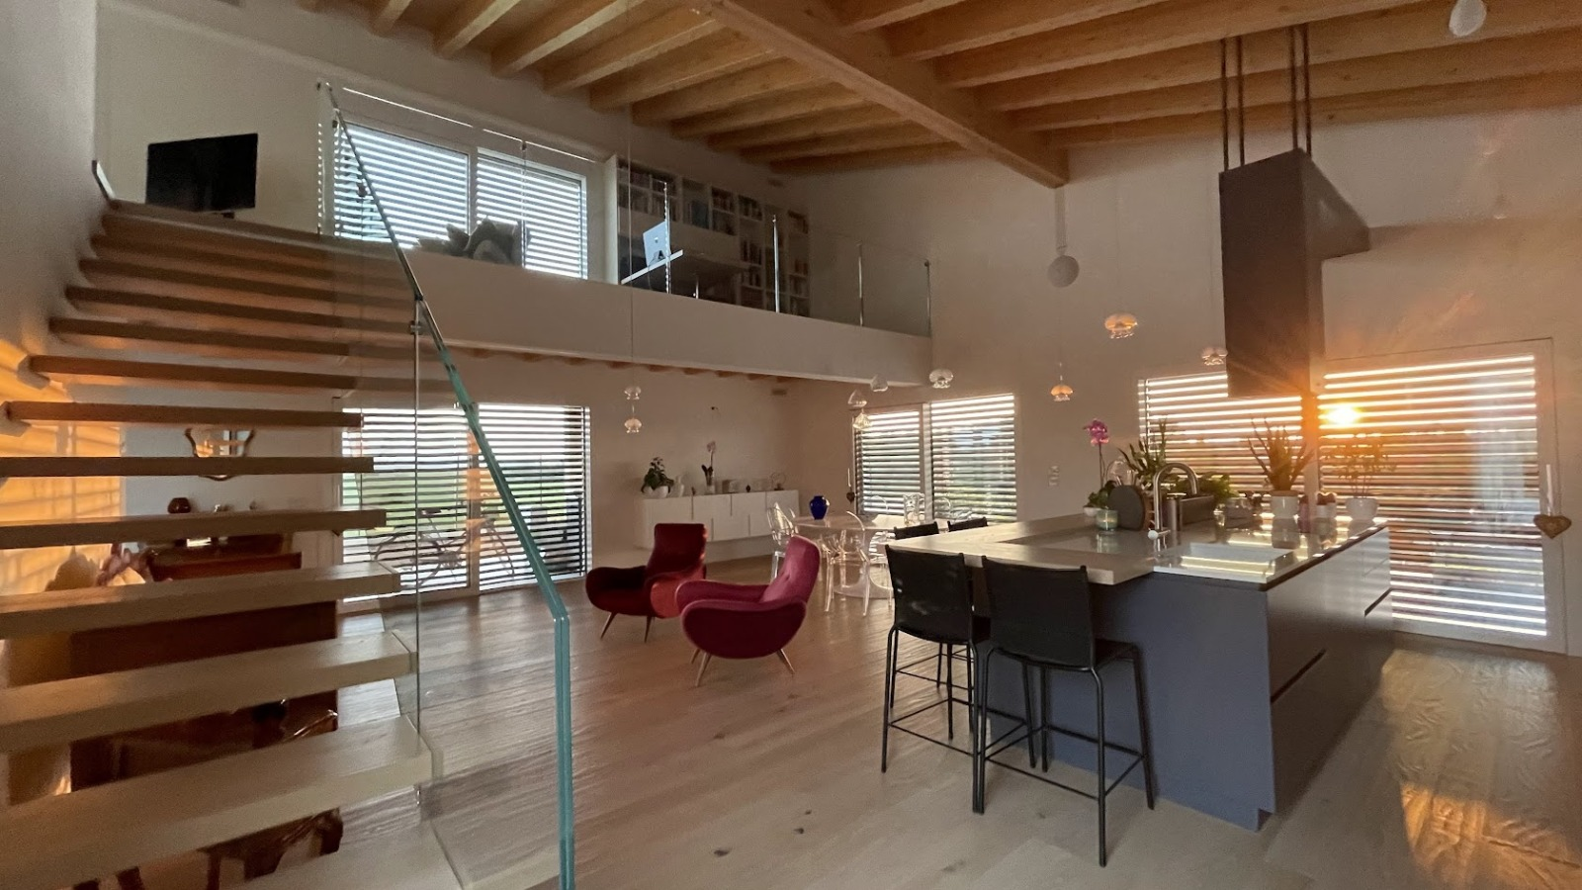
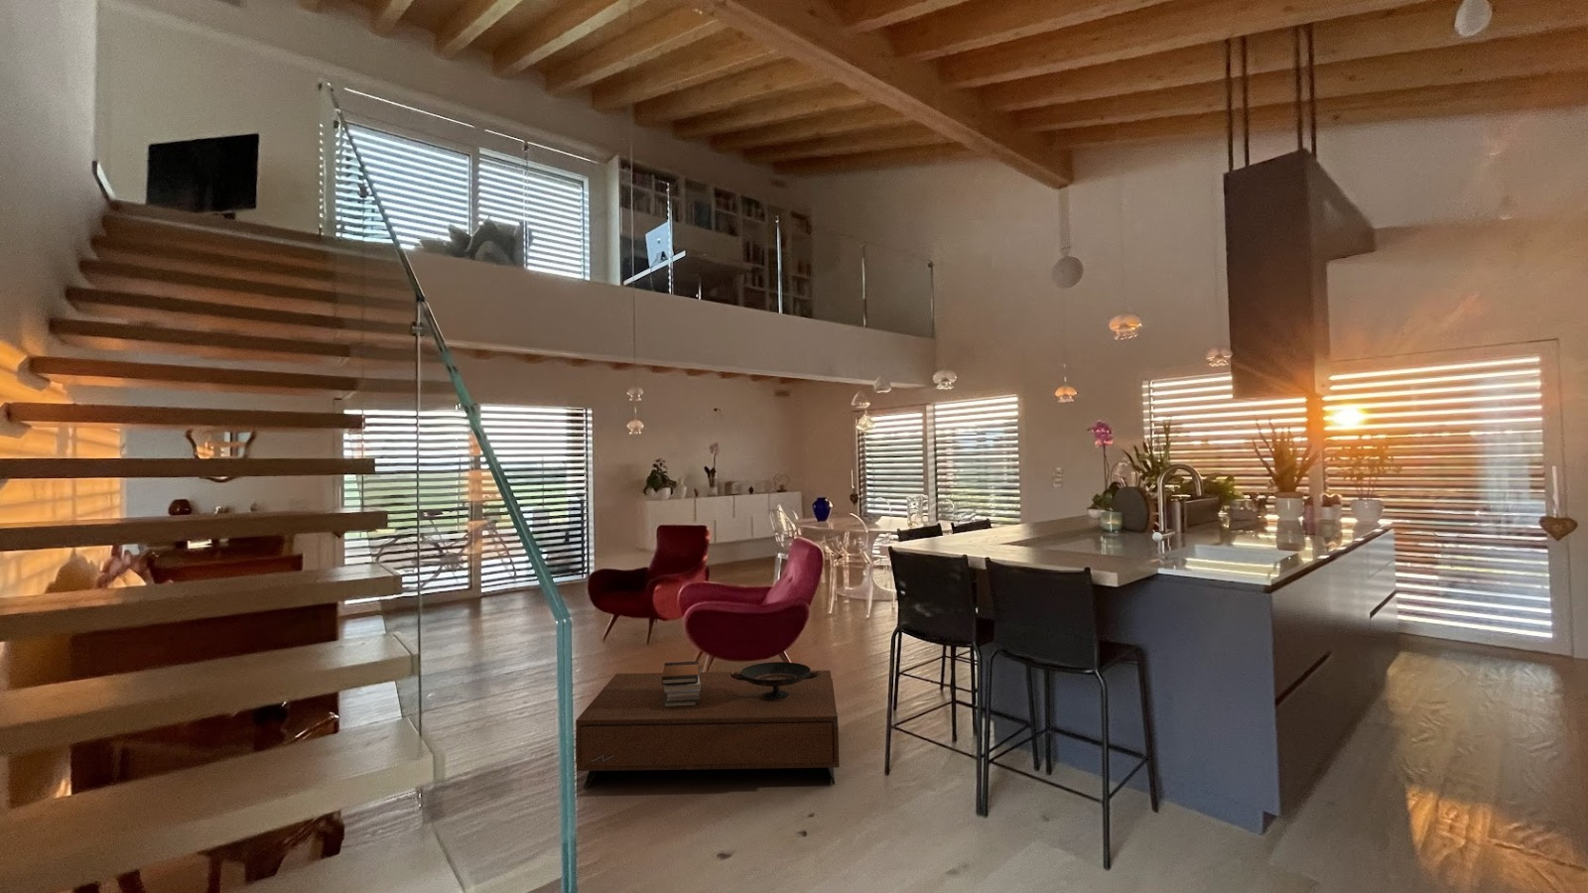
+ coffee table (715, 725)
+ book stack (681, 683)
+ decorative bowl (777, 681)
